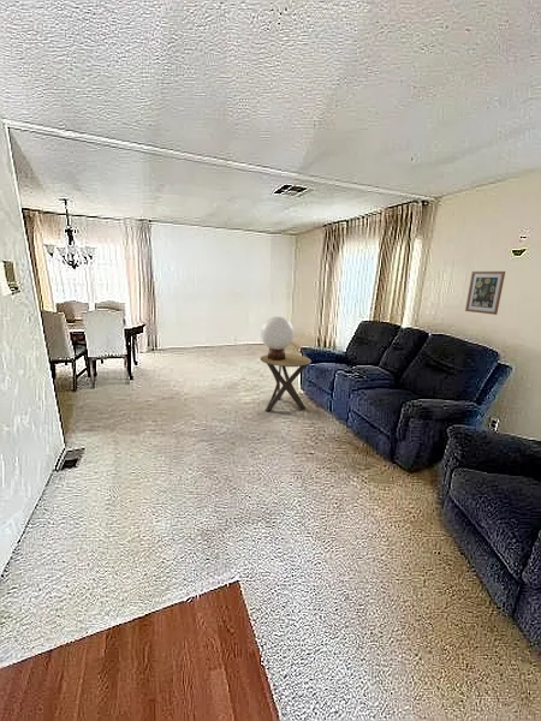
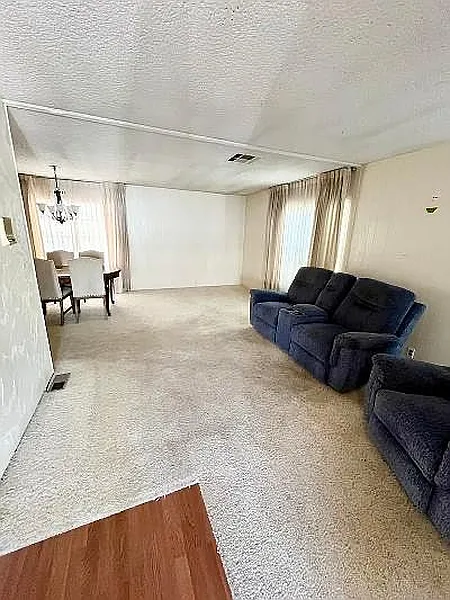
- table lamp (277, 336)
- wall art (483, 292)
- side table (284, 382)
